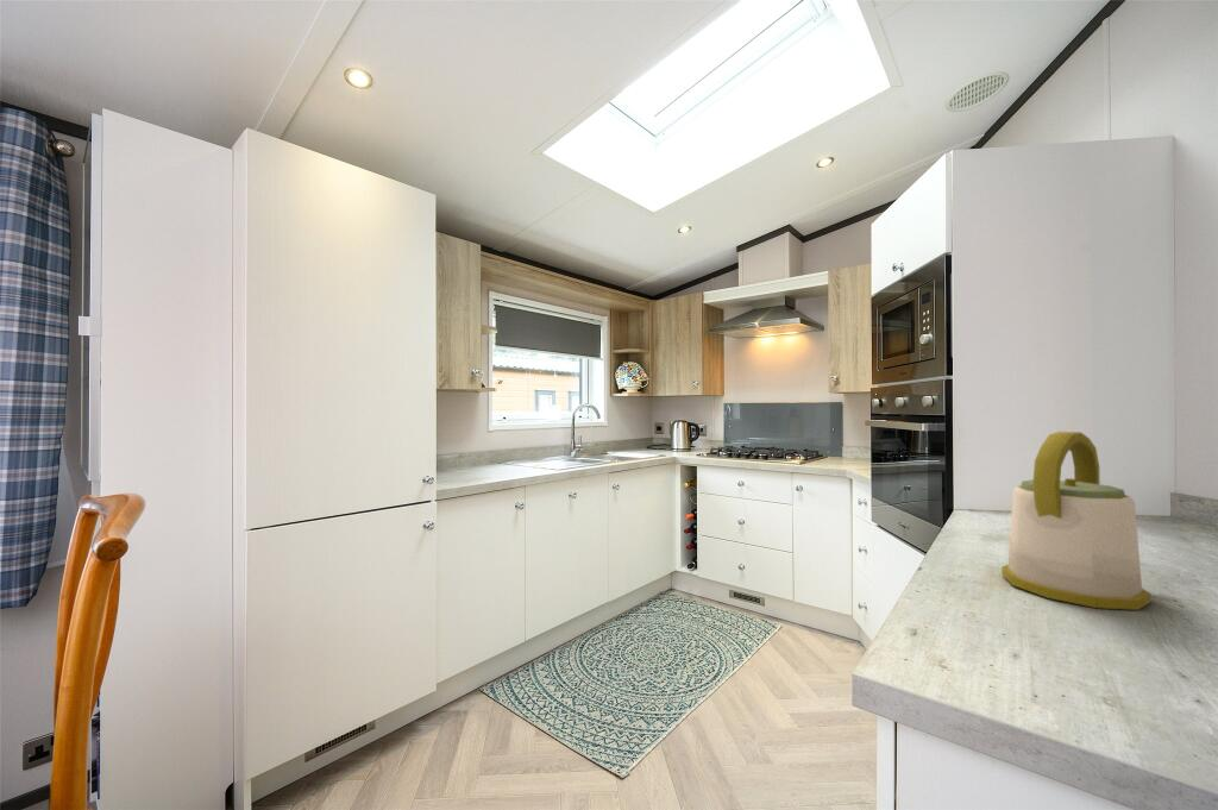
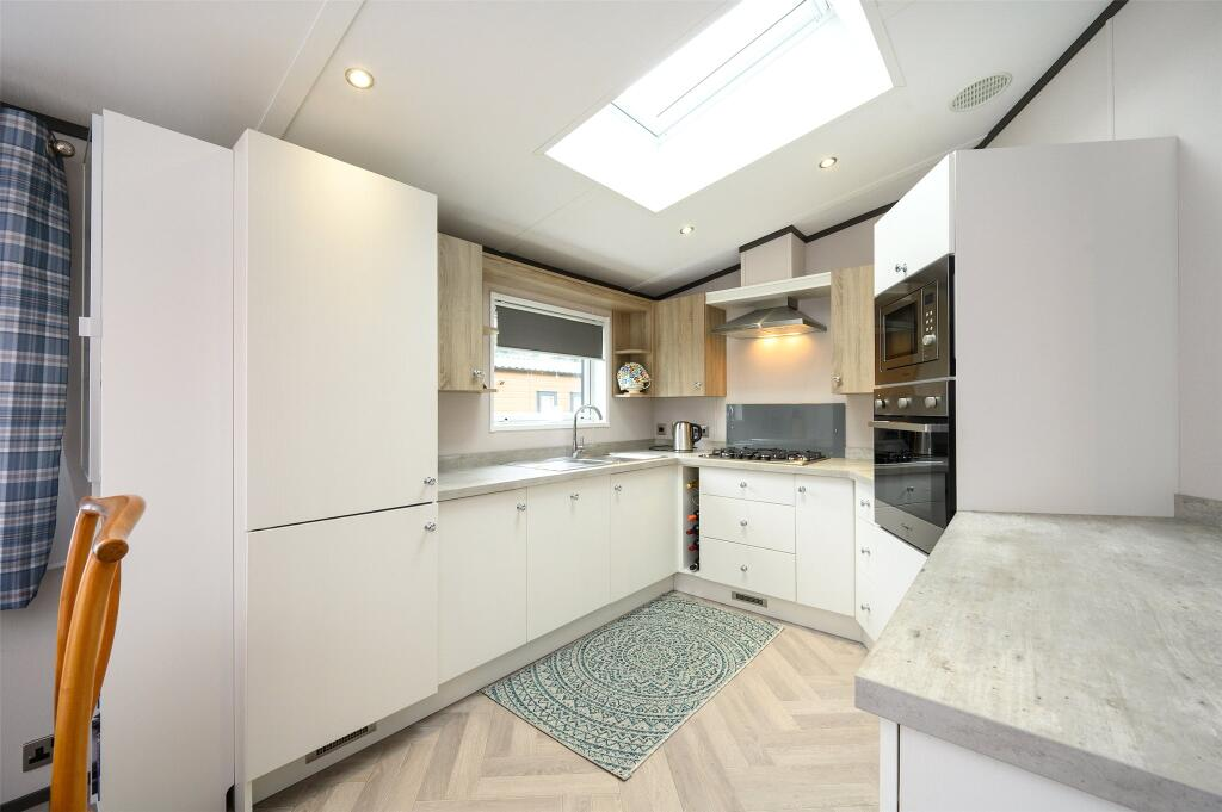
- kettle (1074, 508)
